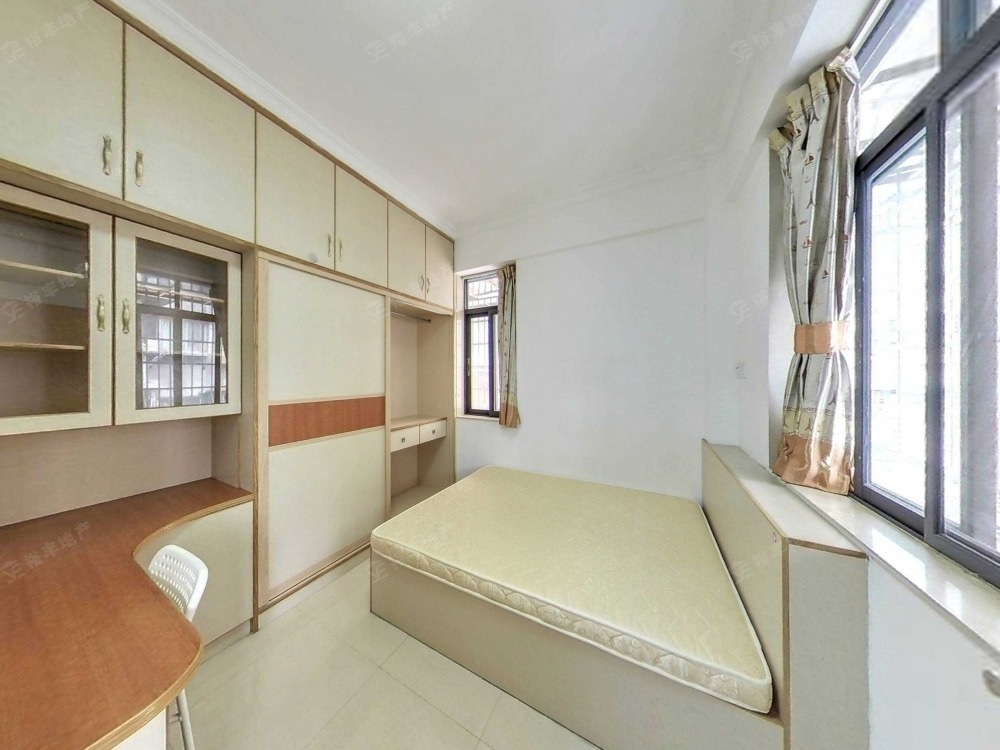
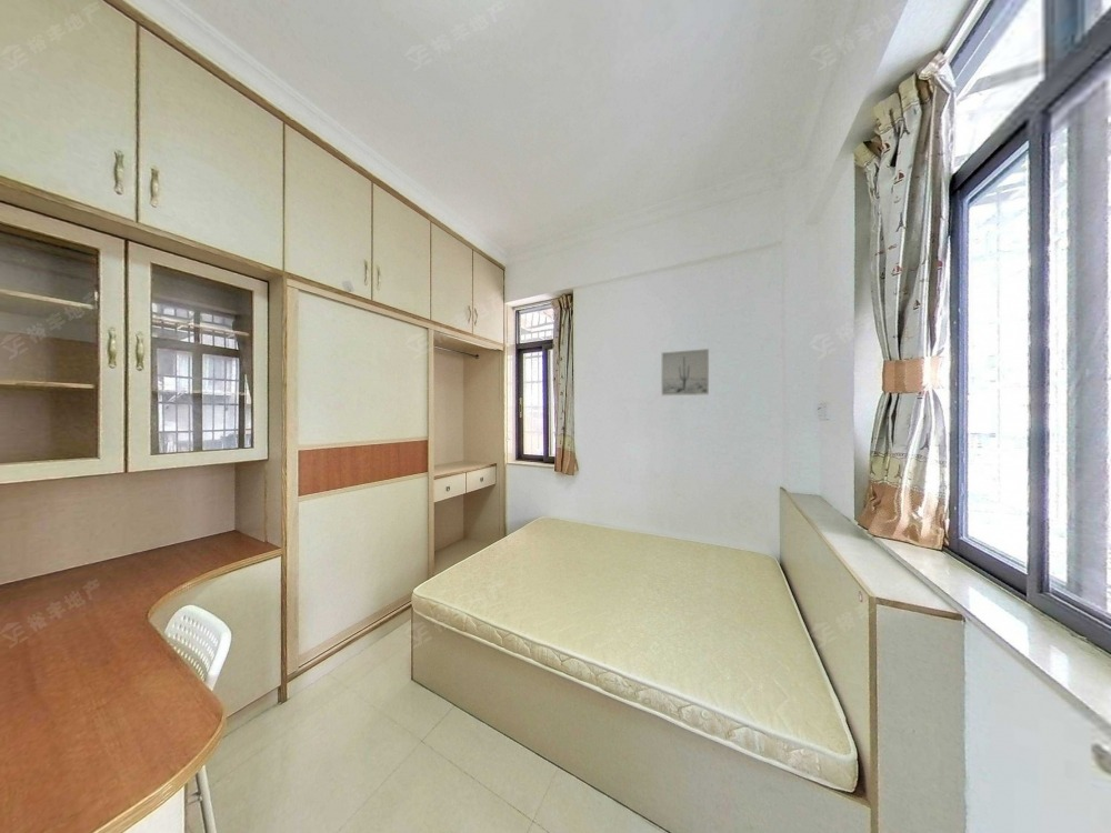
+ wall art (684, 372)
